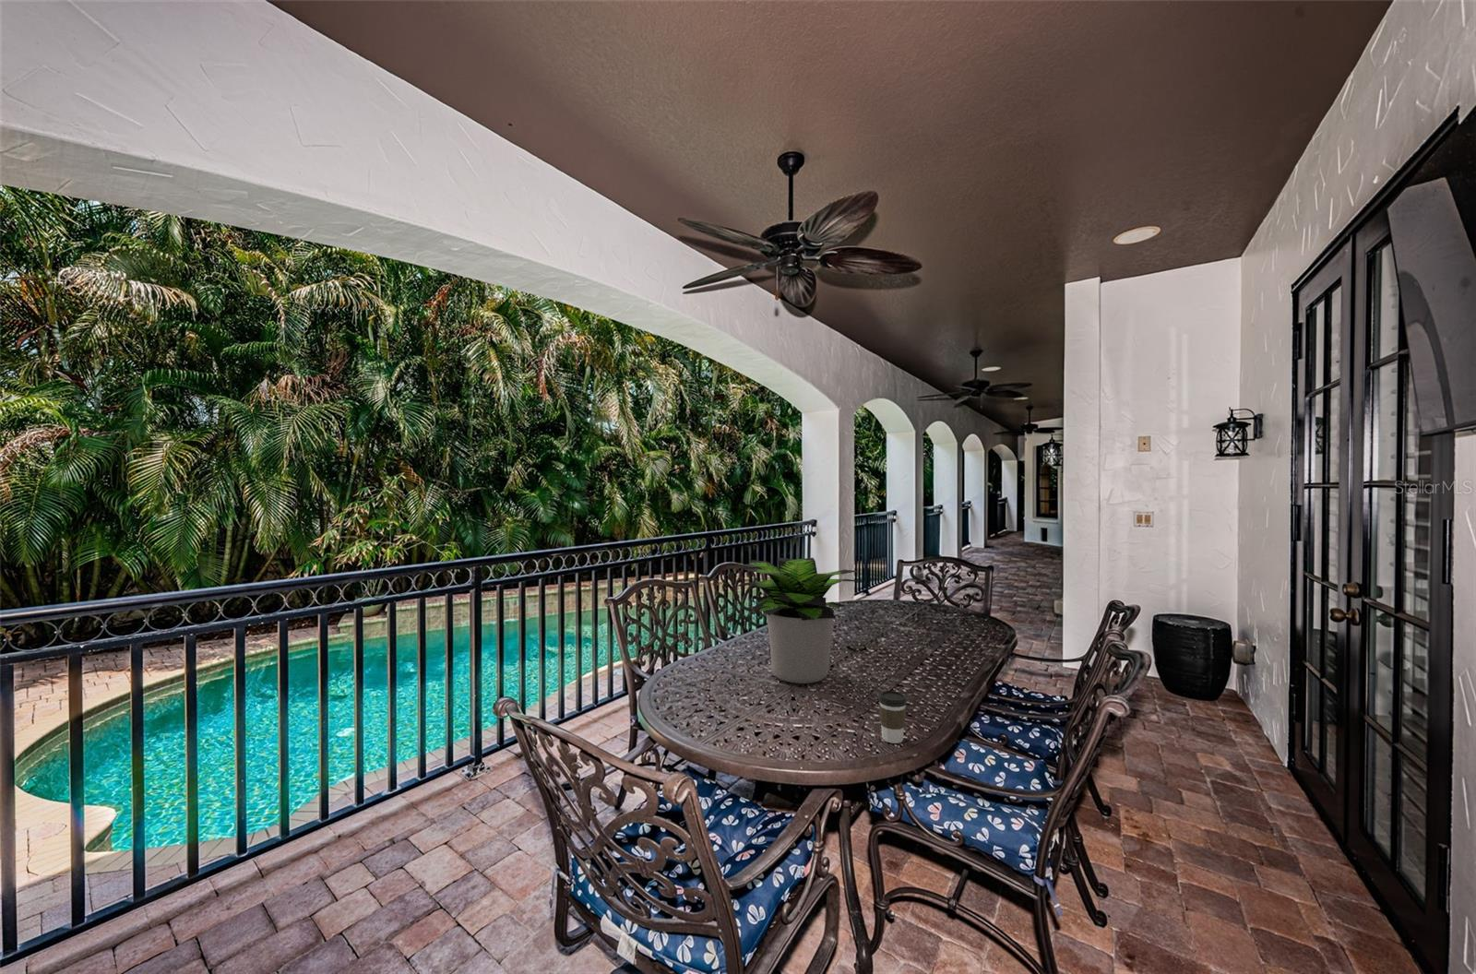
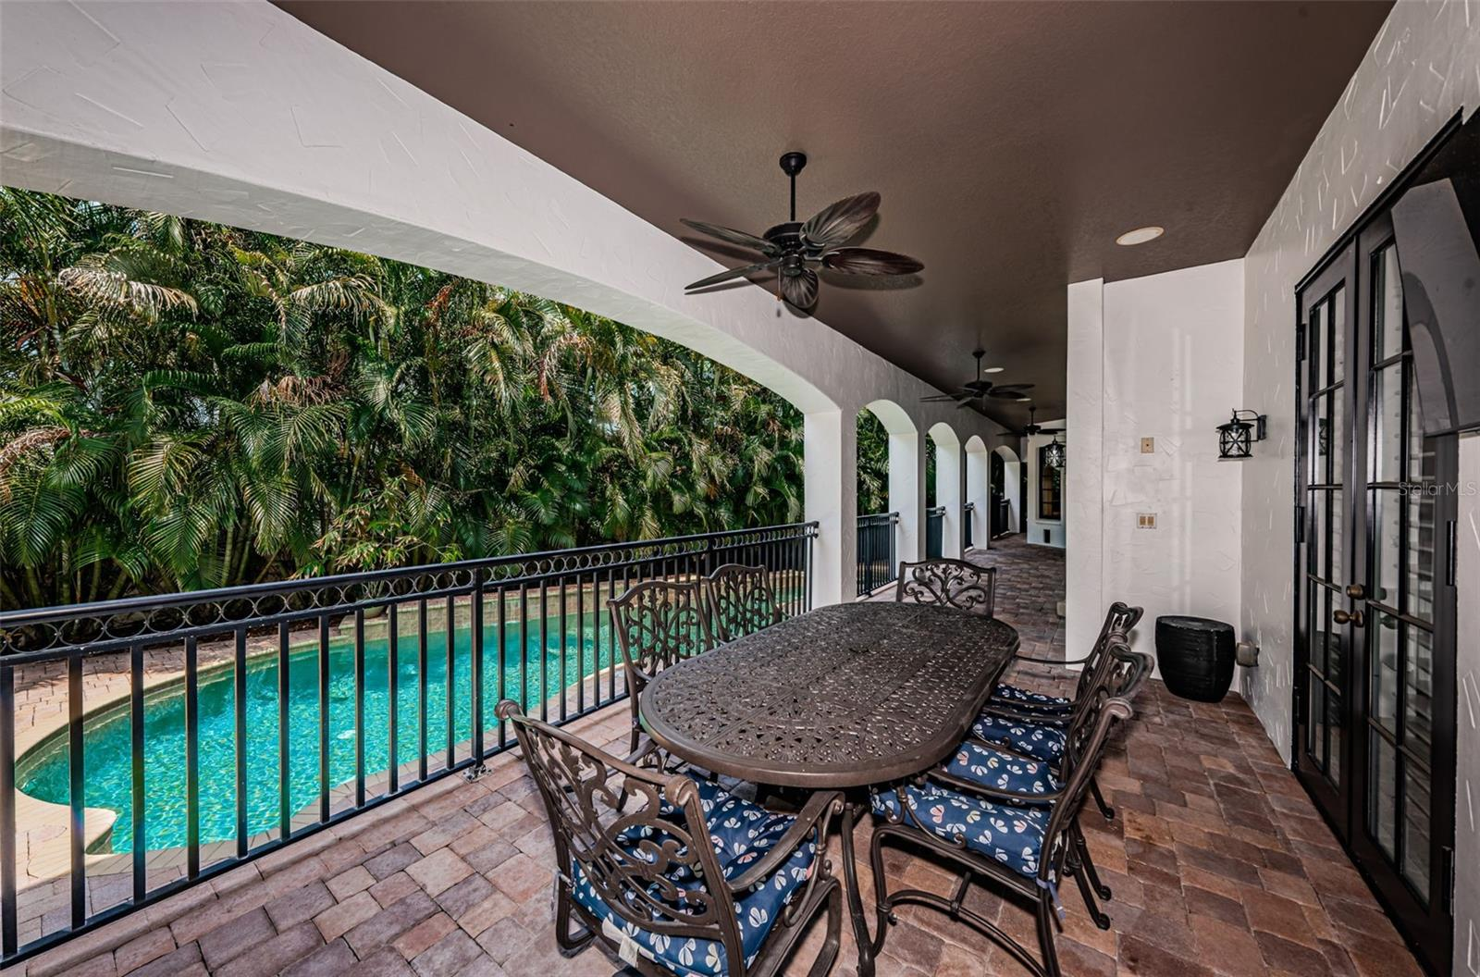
- coffee cup (892, 716)
- potted plant (798, 617)
